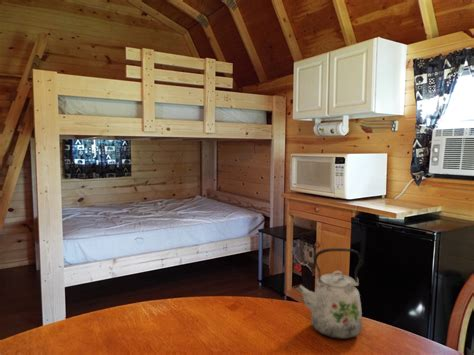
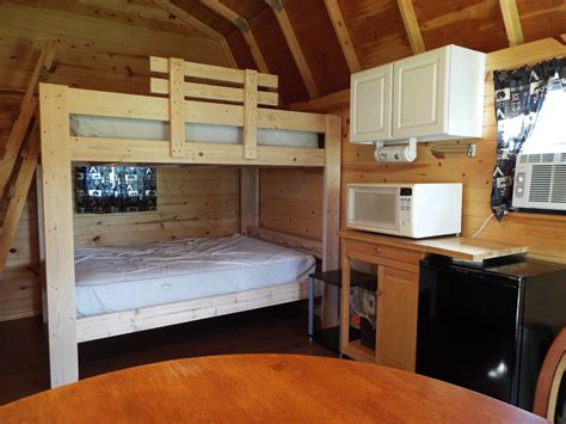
- kettle (327, 289)
